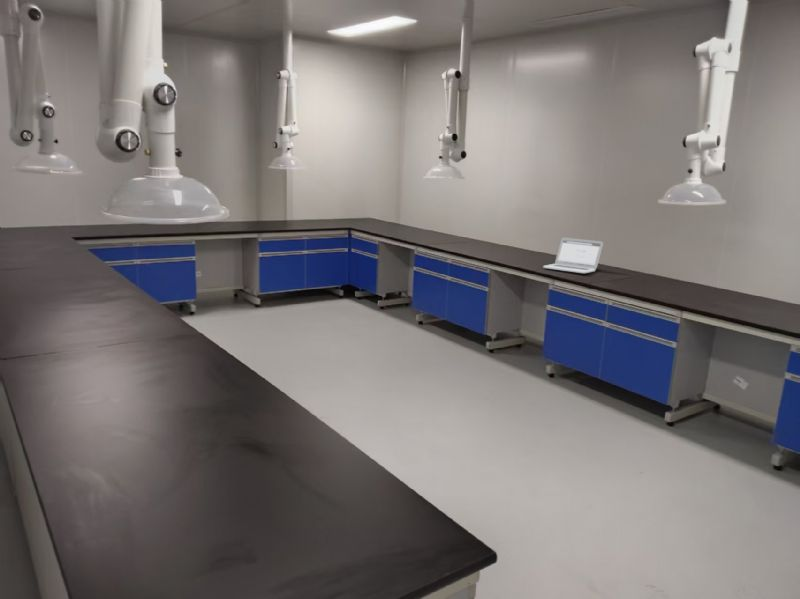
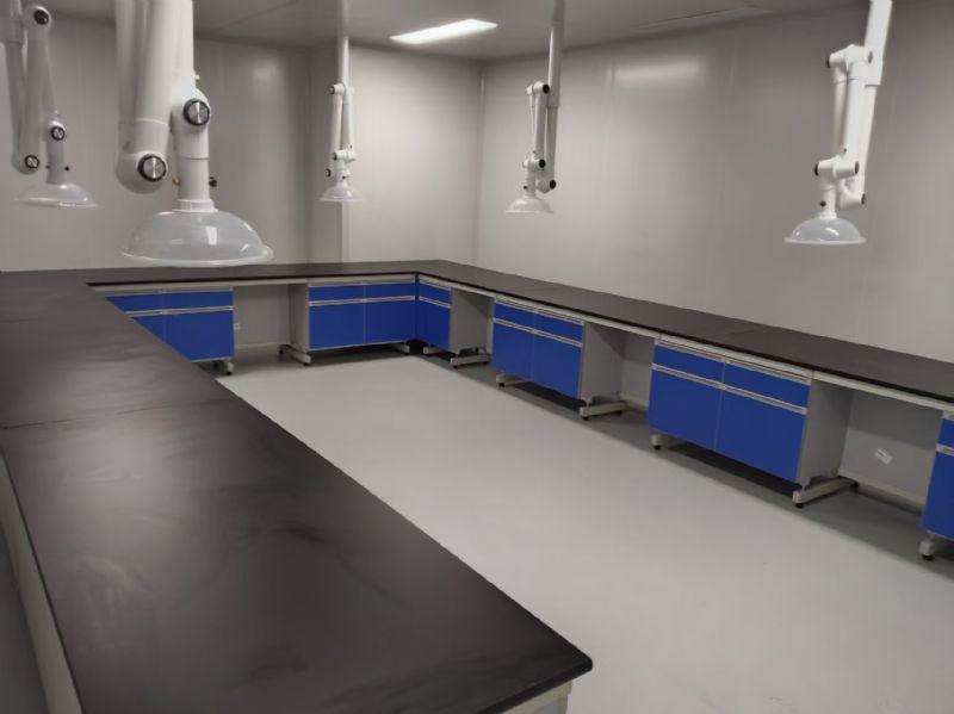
- laptop (573, 255)
